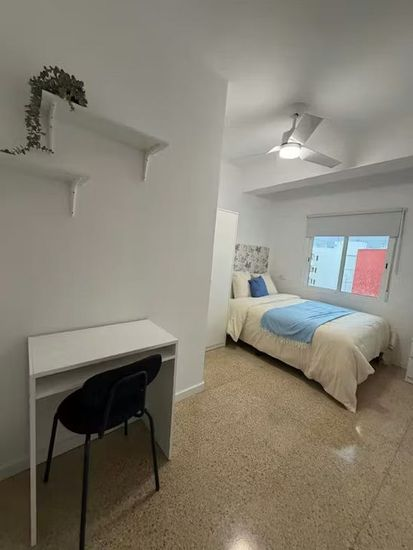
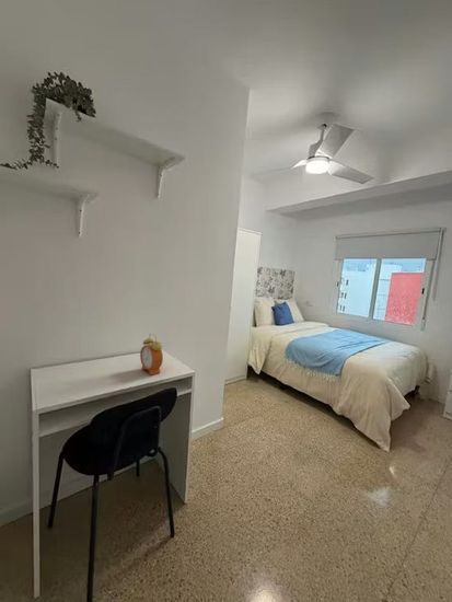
+ alarm clock (151, 352)
